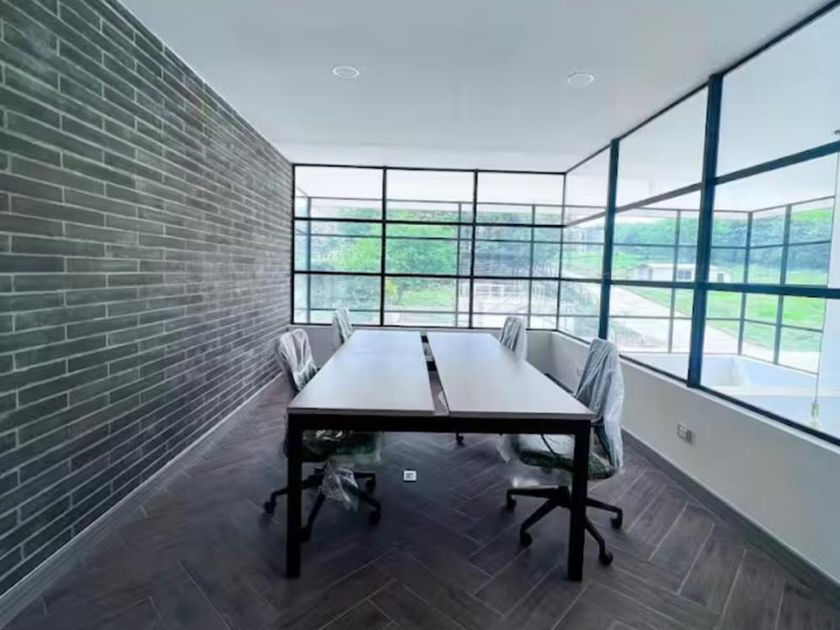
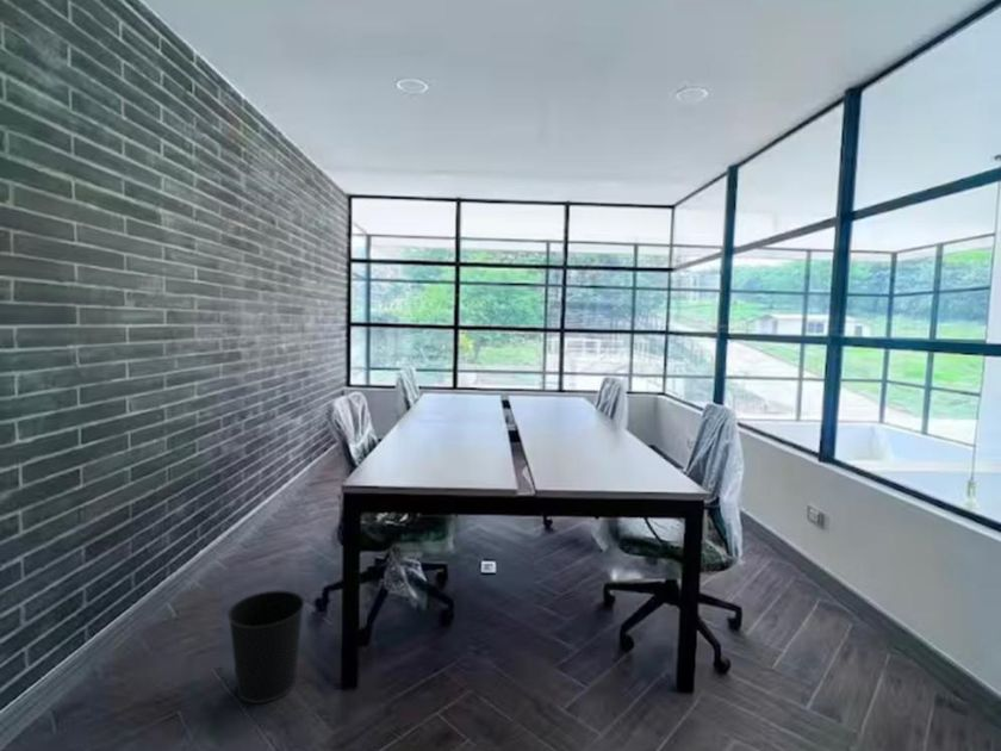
+ wastebasket (267, 646)
